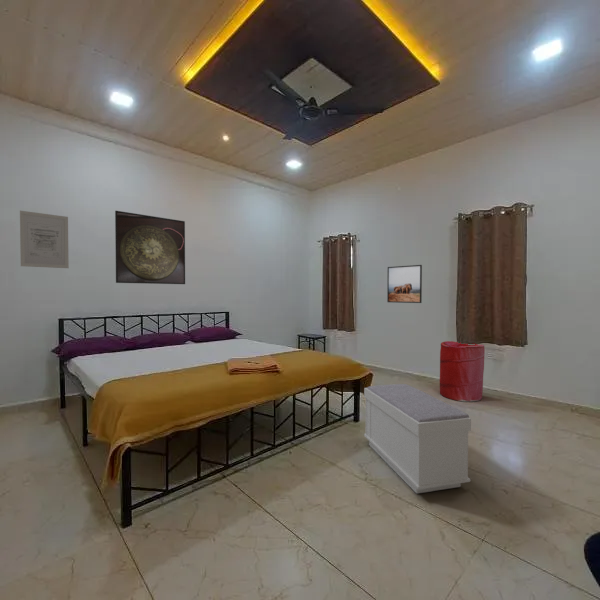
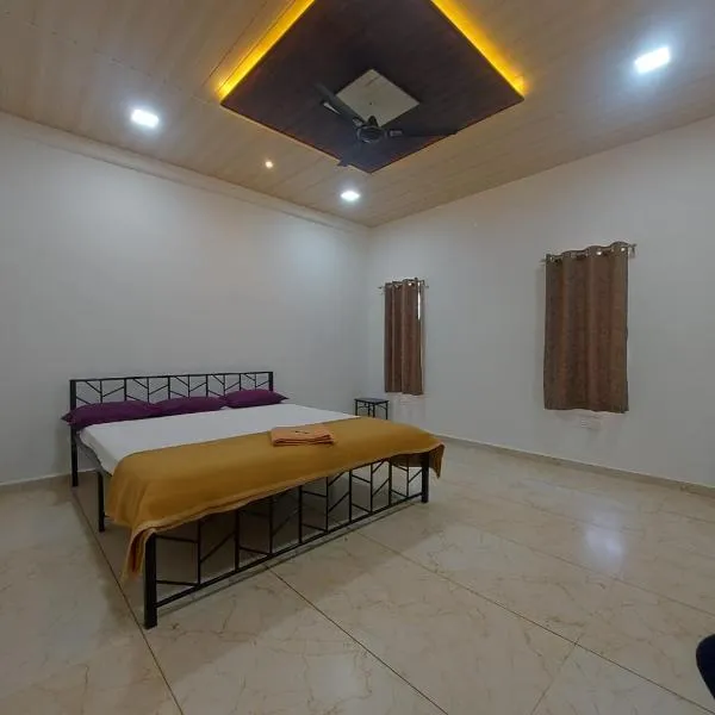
- laundry hamper (461, 368)
- bench (410, 430)
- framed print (152, 250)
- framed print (403, 284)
- wall art (45, 240)
